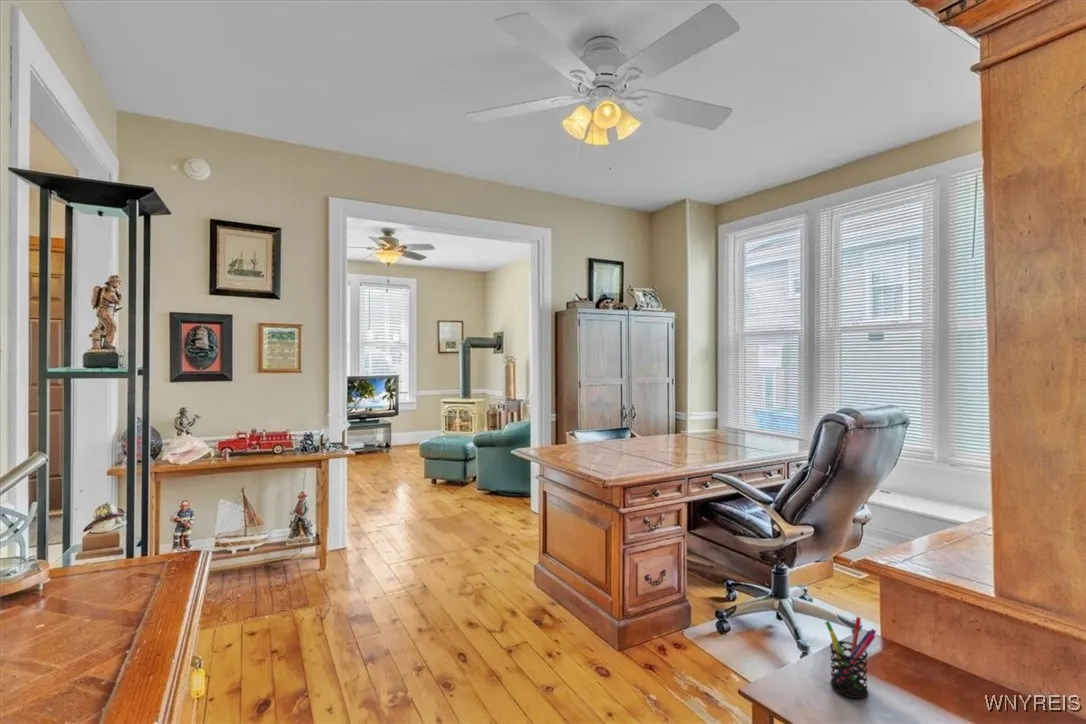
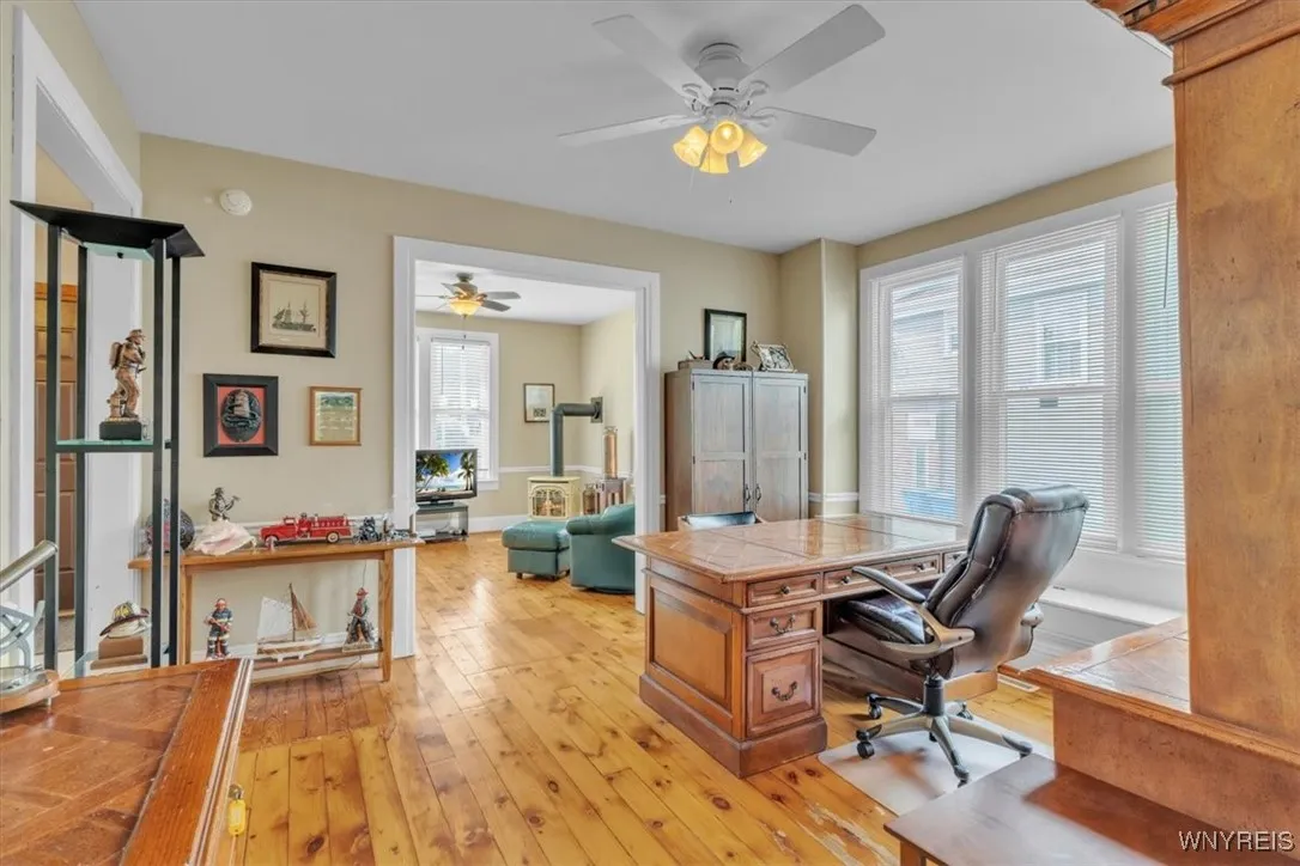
- pen holder (846, 650)
